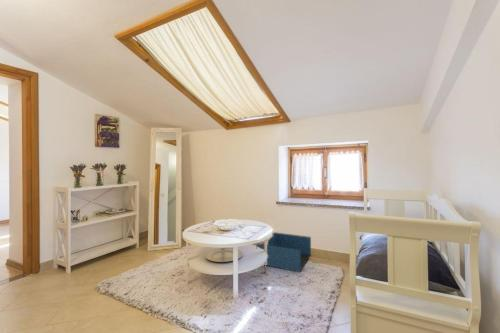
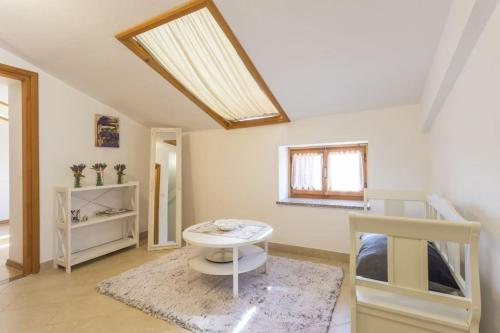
- storage bin (284, 249)
